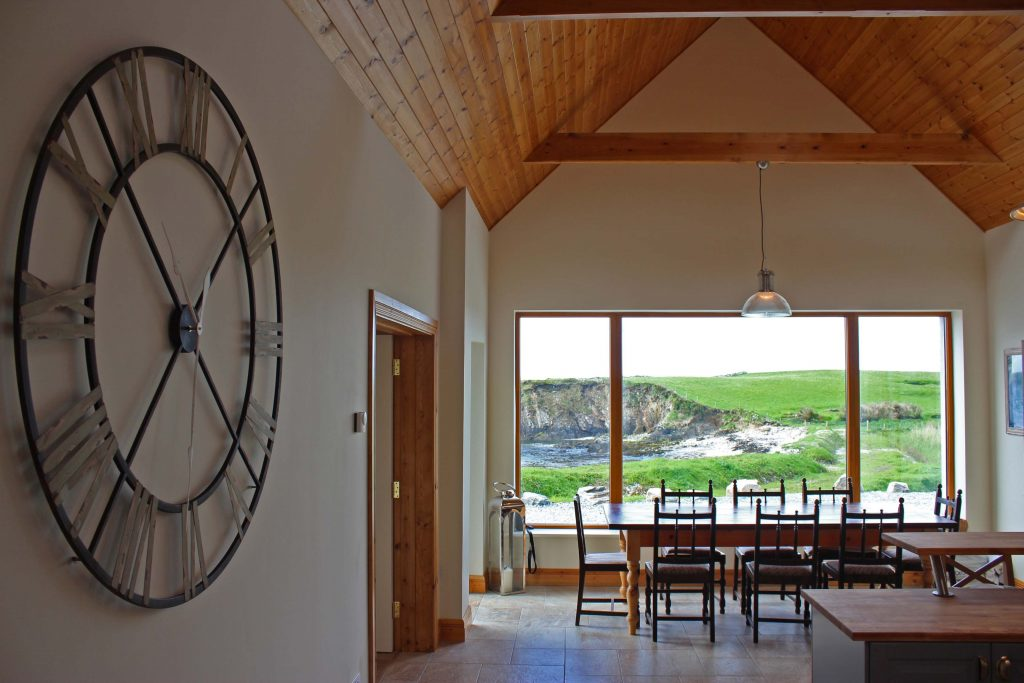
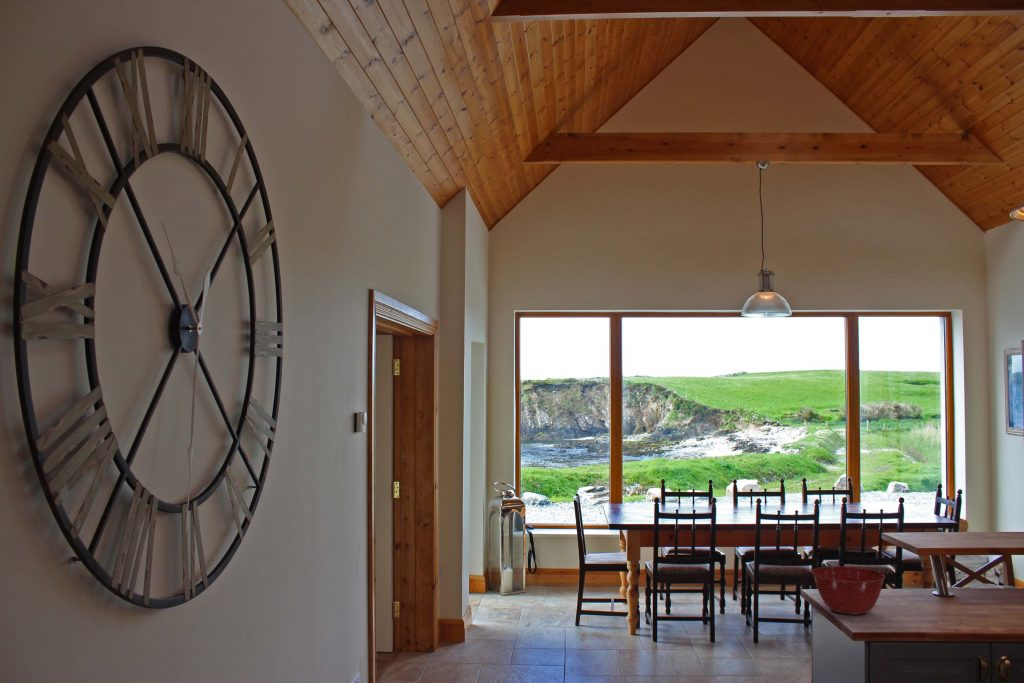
+ mixing bowl (847, 591)
